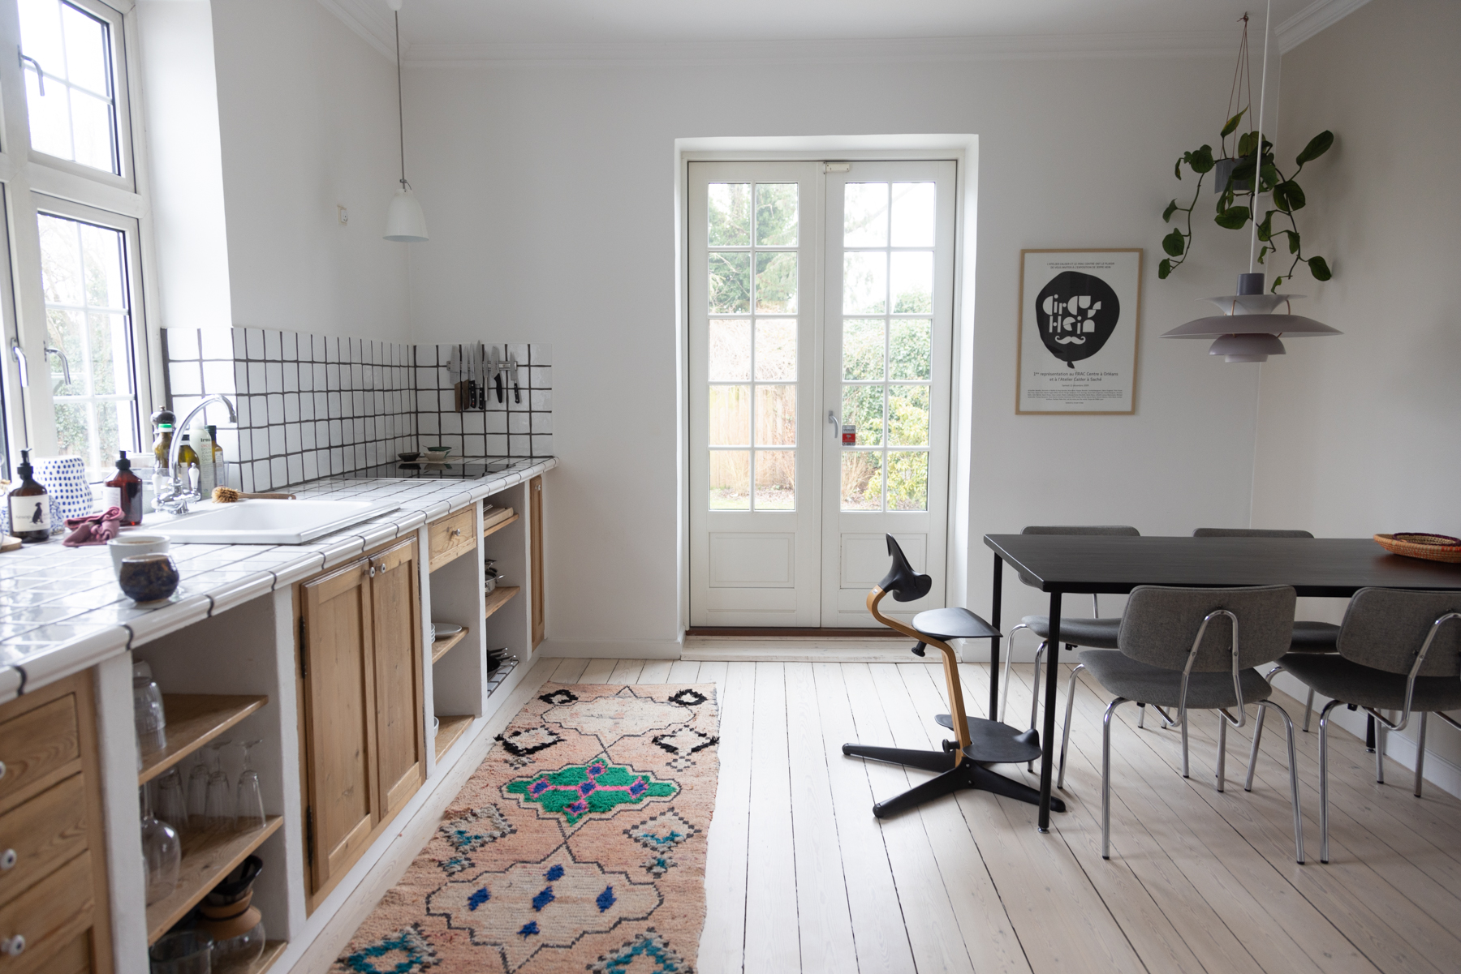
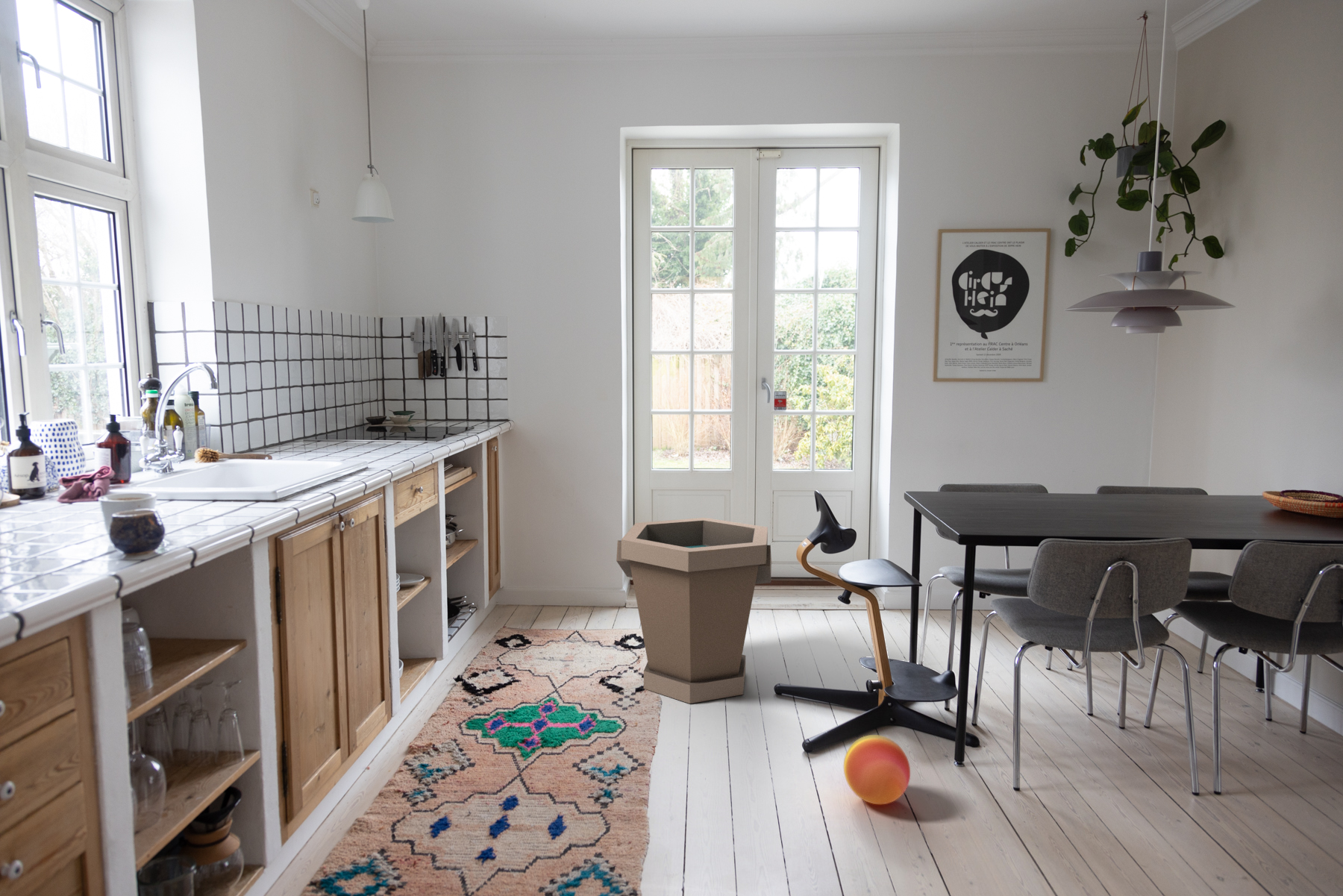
+ ball (876, 769)
+ bucket (694, 607)
